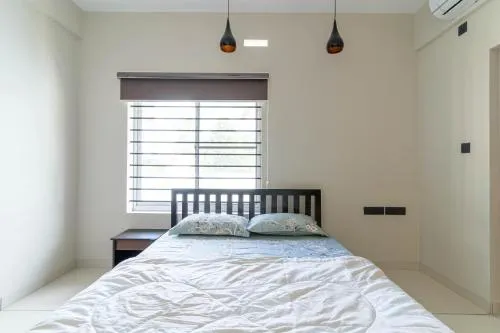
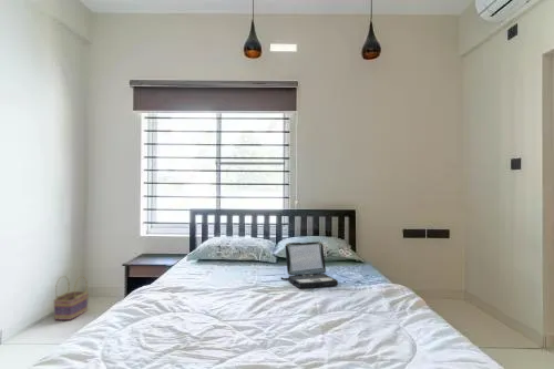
+ laptop (309, 263)
+ basket (71, 295)
